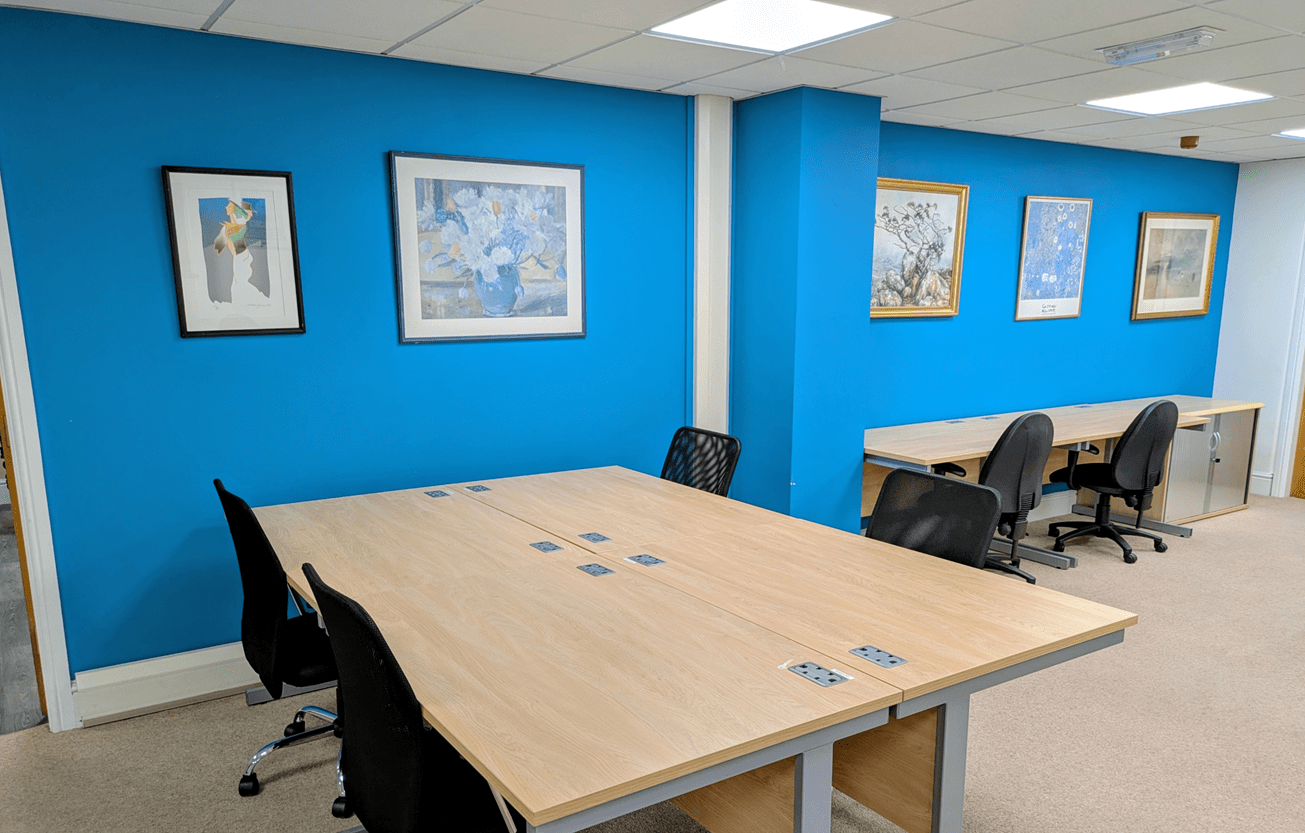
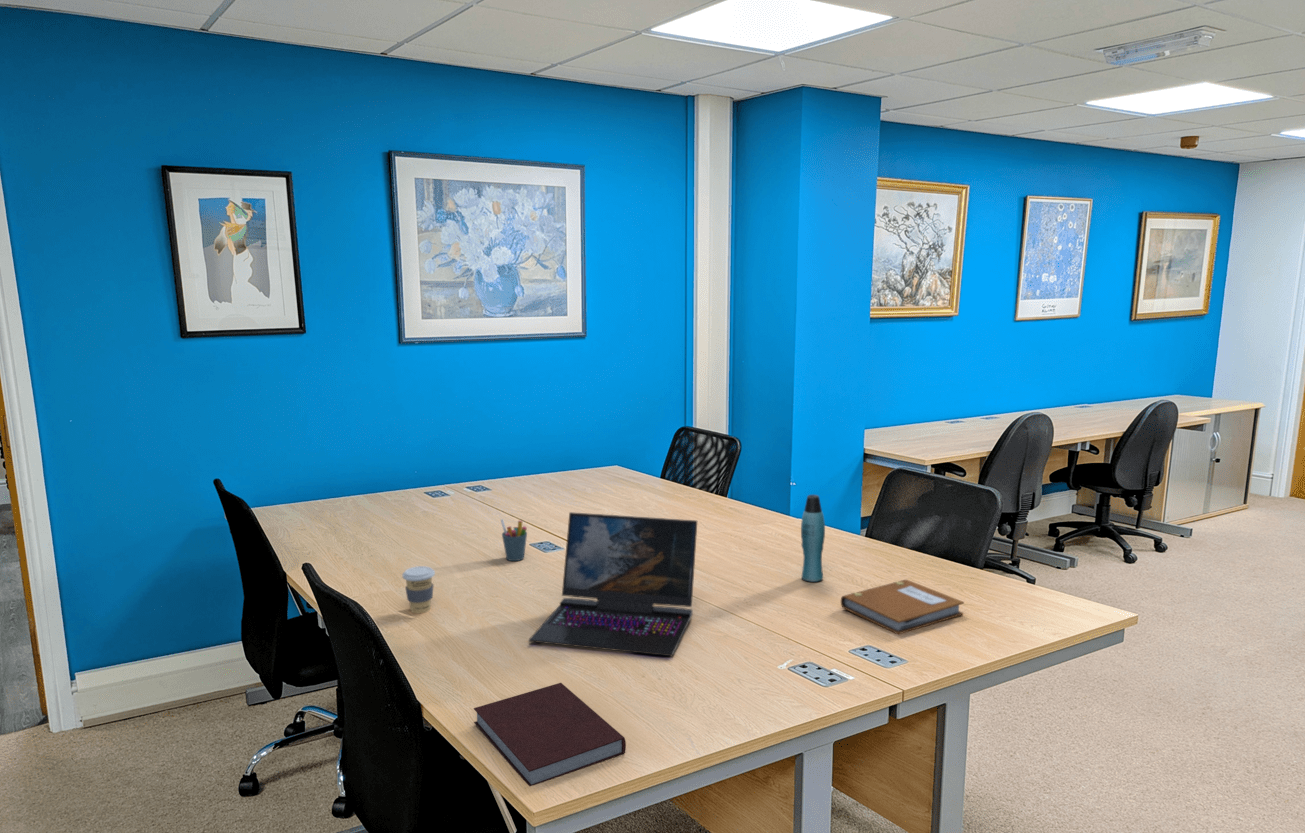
+ coffee cup (419, 590)
+ laptop (617, 580)
+ notebook (547, 729)
+ bottle (812, 537)
+ notebook (902, 603)
+ pen holder (514, 539)
